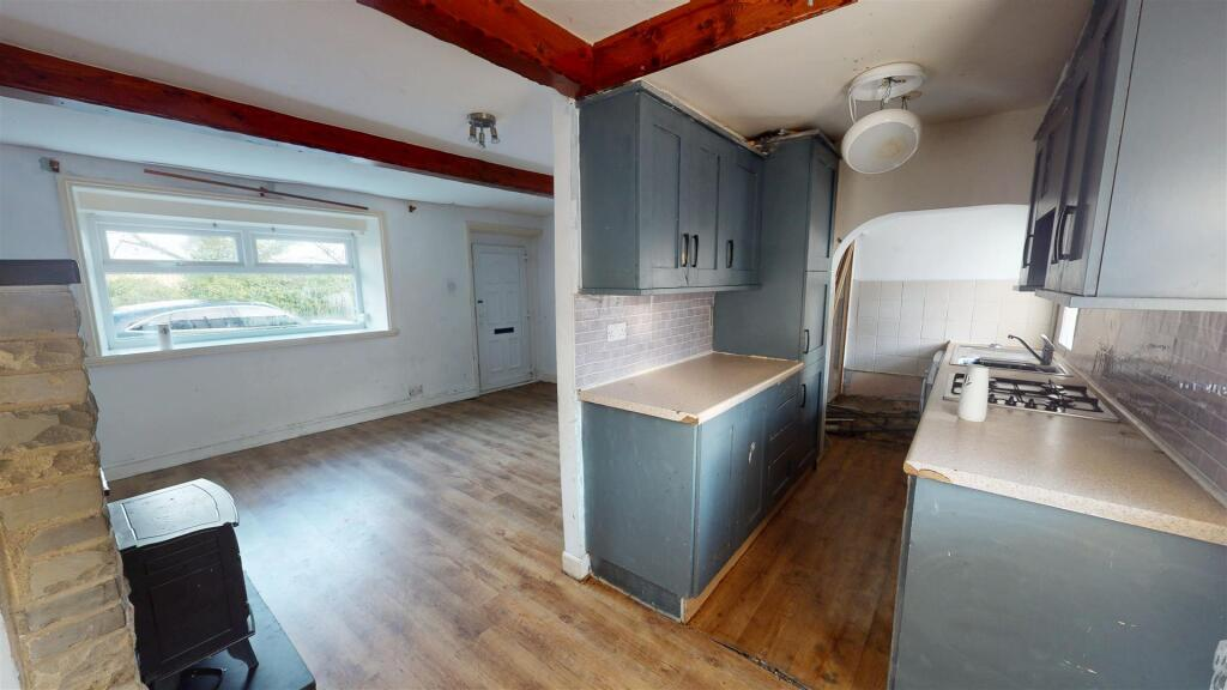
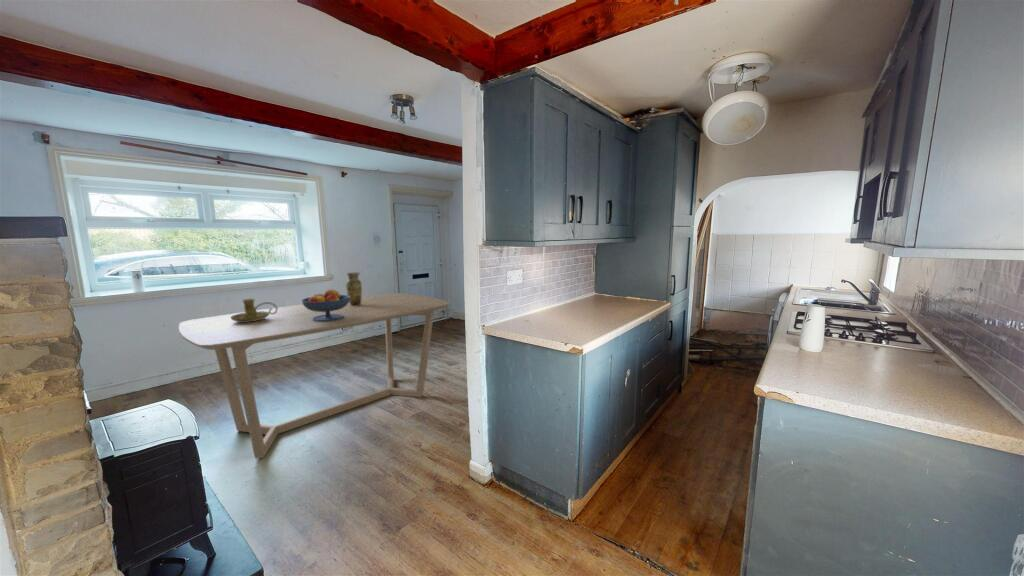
+ vase (354, 288)
+ candle holder (254, 309)
+ dining table (330, 330)
+ fruit bowl (327, 304)
